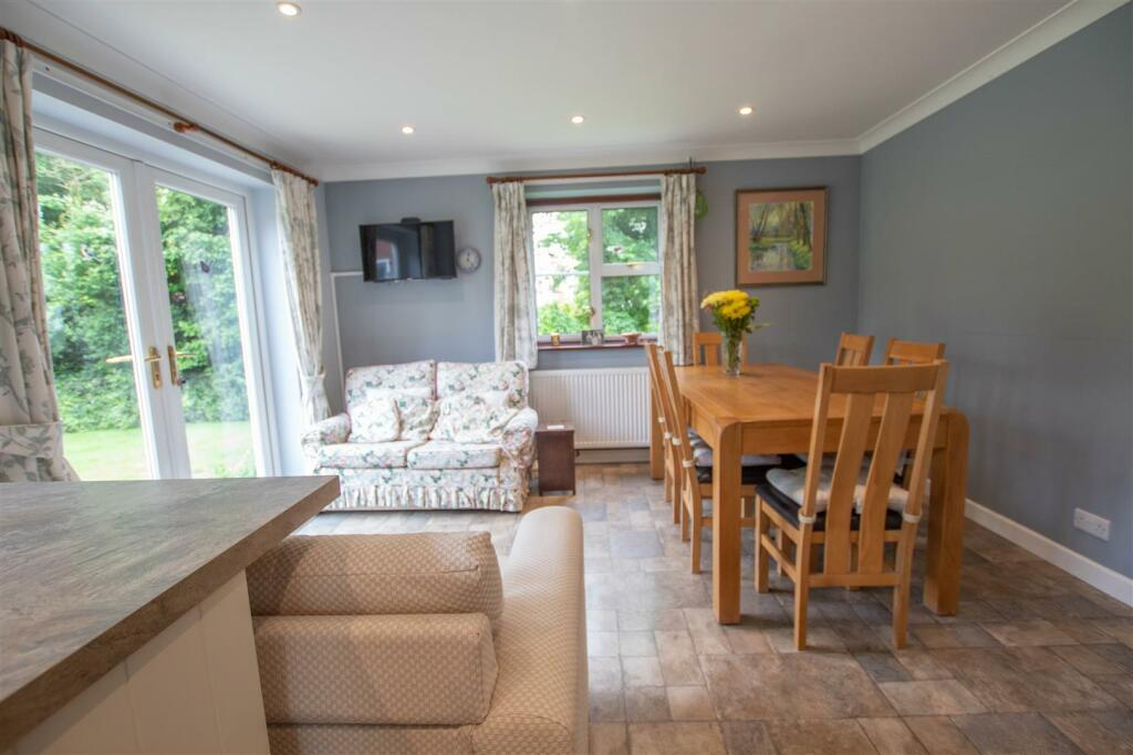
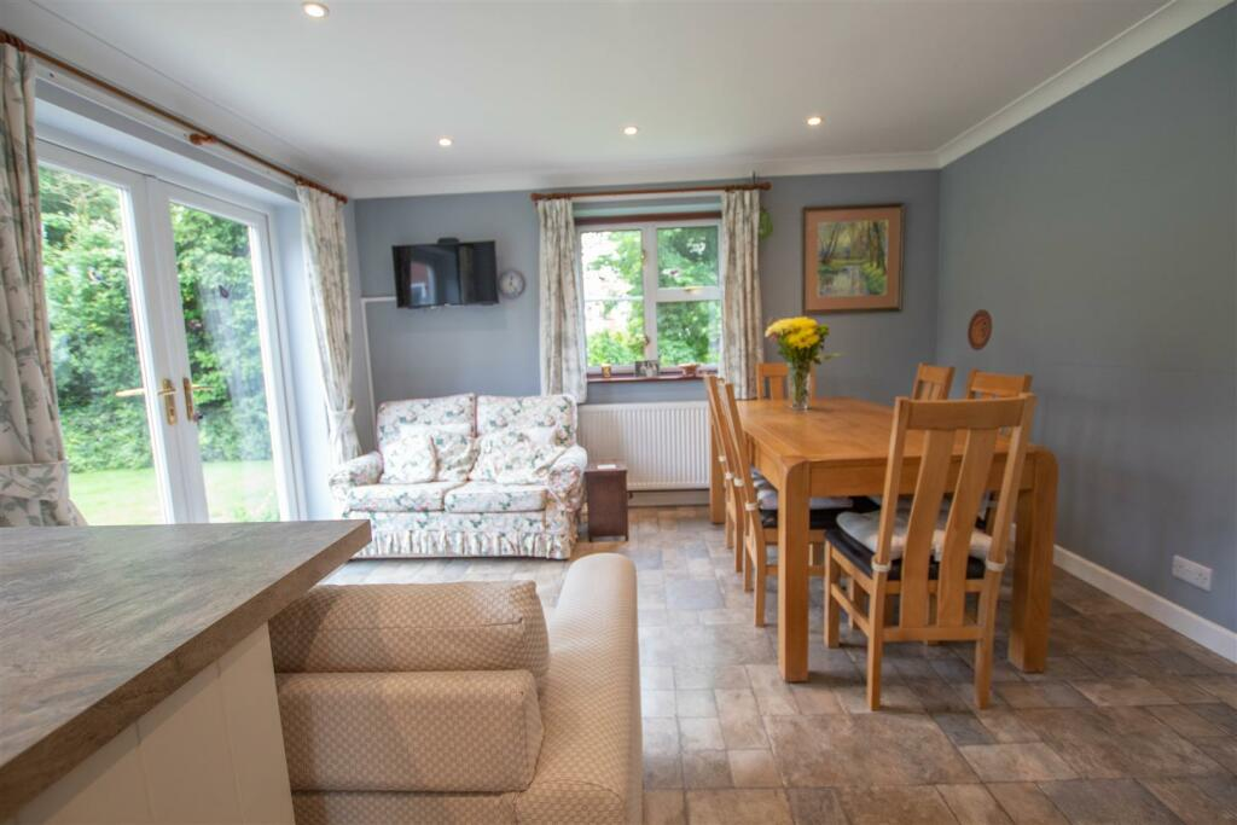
+ decorative plate (980, 330)
